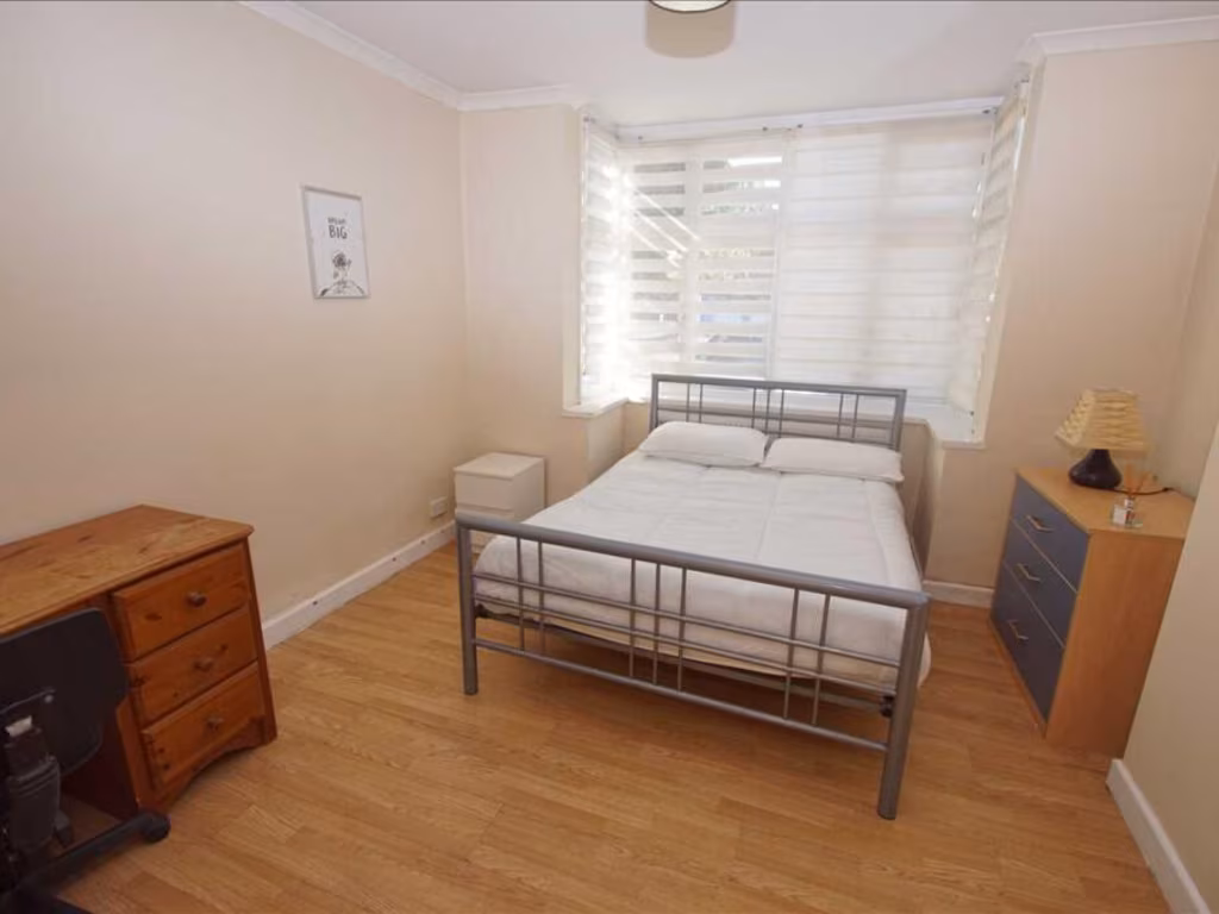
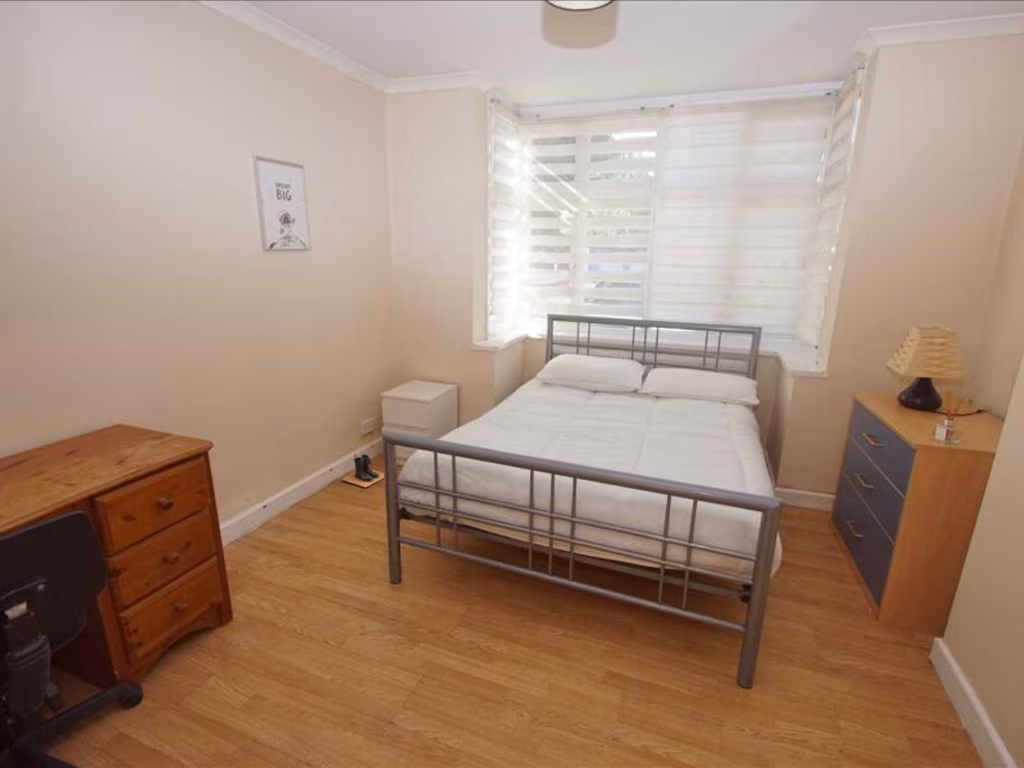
+ boots (364, 468)
